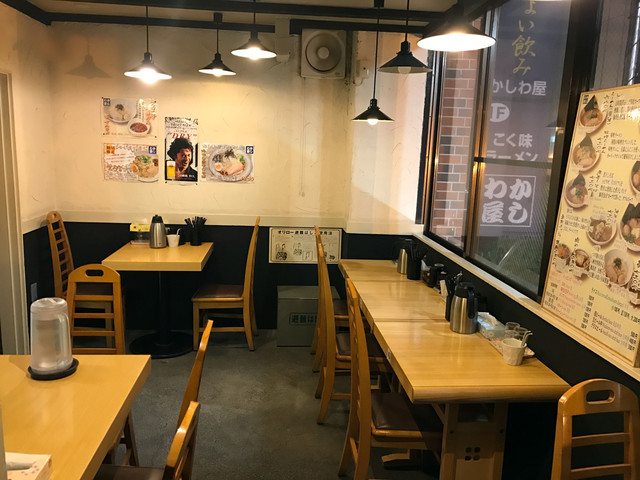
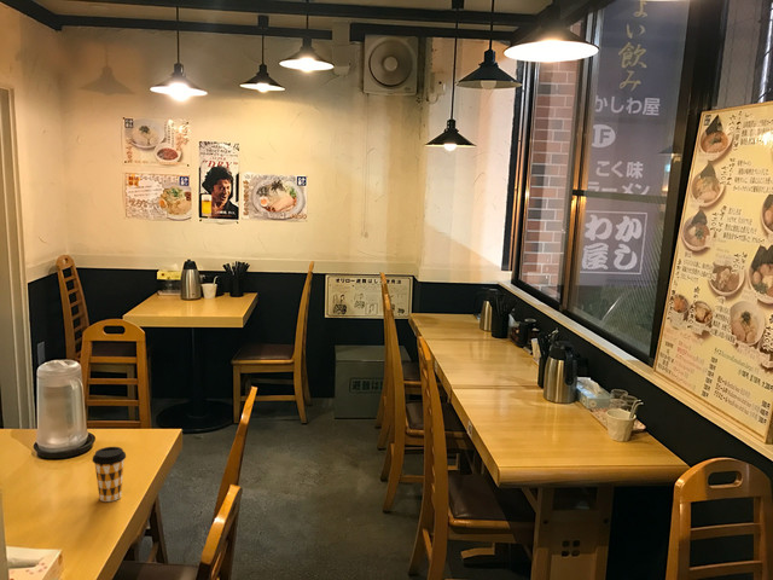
+ coffee cup (109, 474)
